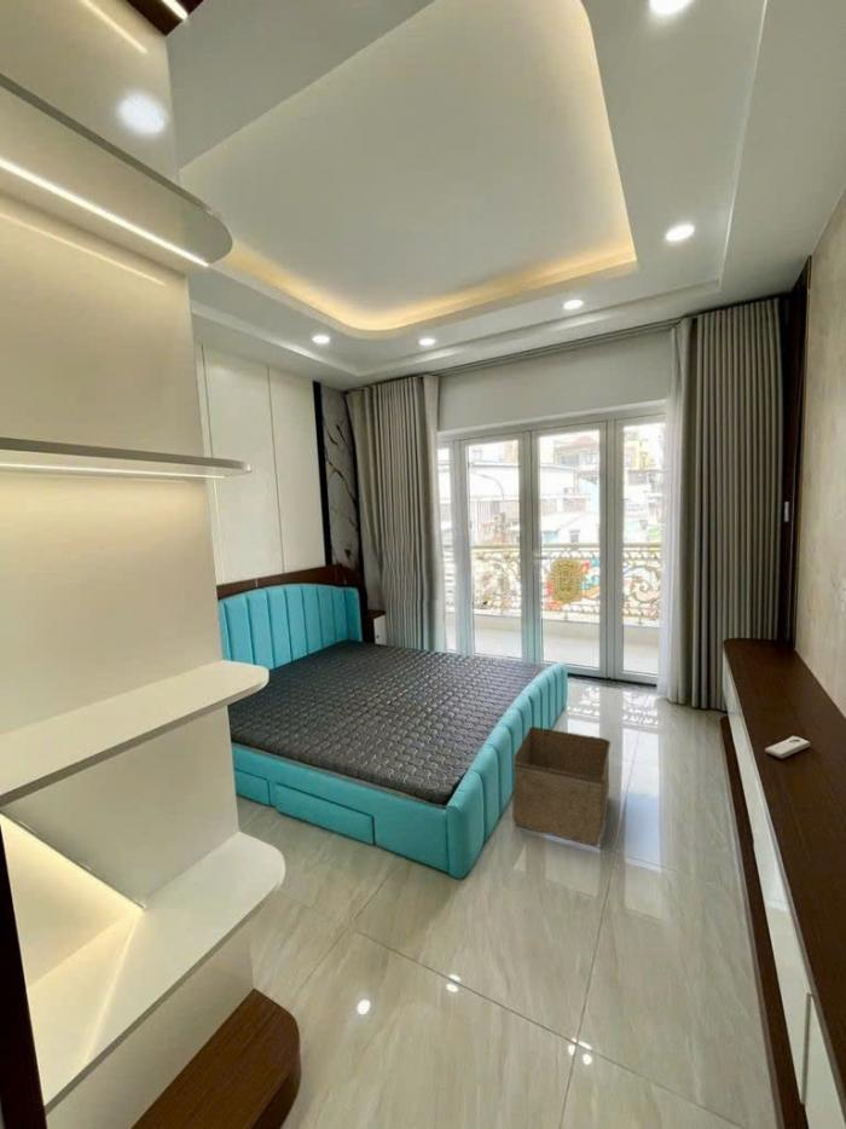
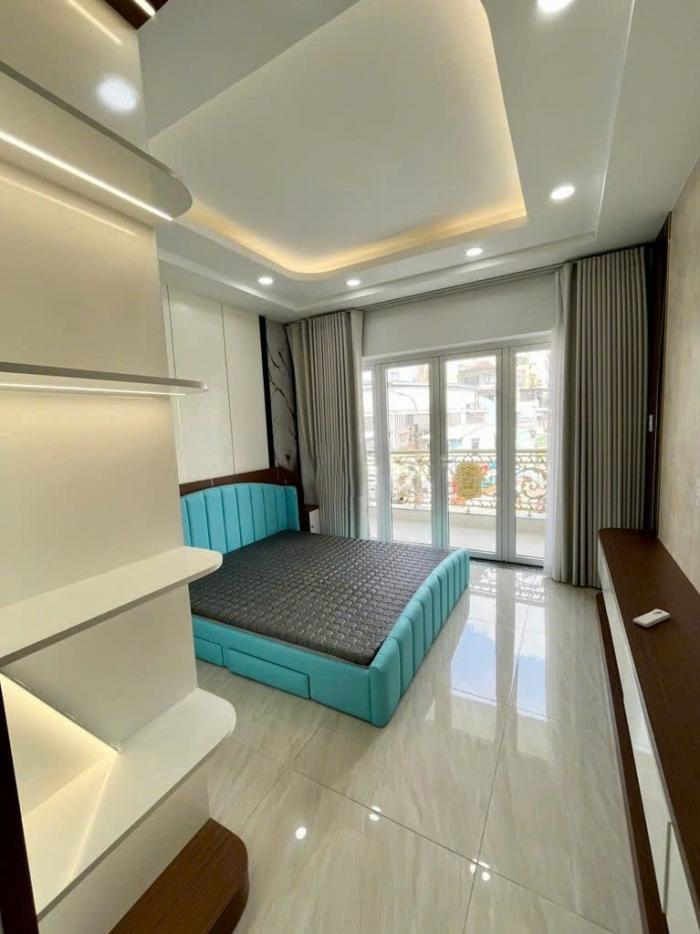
- storage bin (561, 780)
